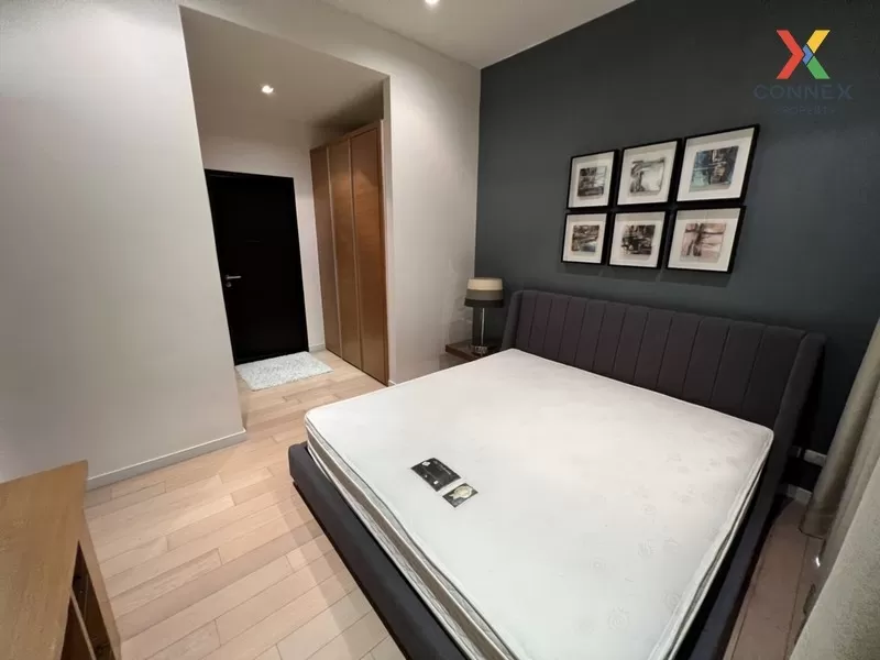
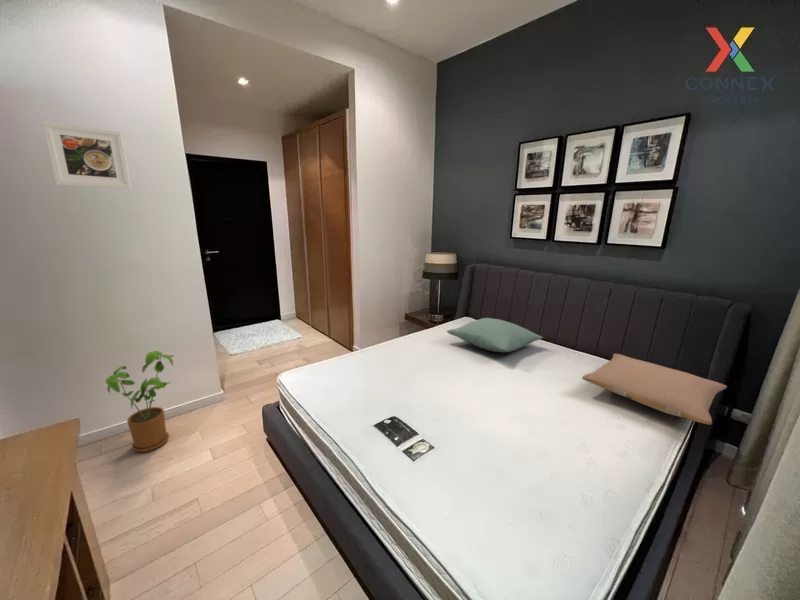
+ house plant (146, 401)
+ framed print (89, 157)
+ pillow (494, 333)
+ pillow (652, 383)
